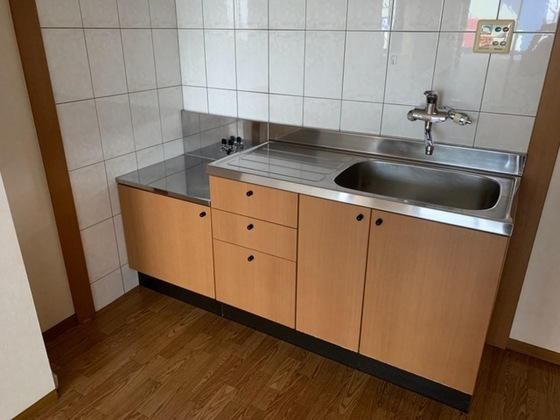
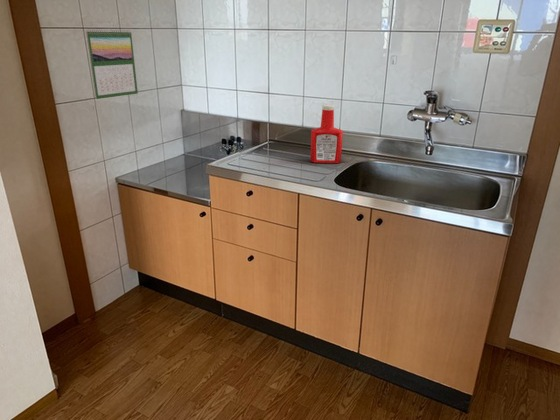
+ soap bottle (326, 133)
+ calendar (113, 63)
